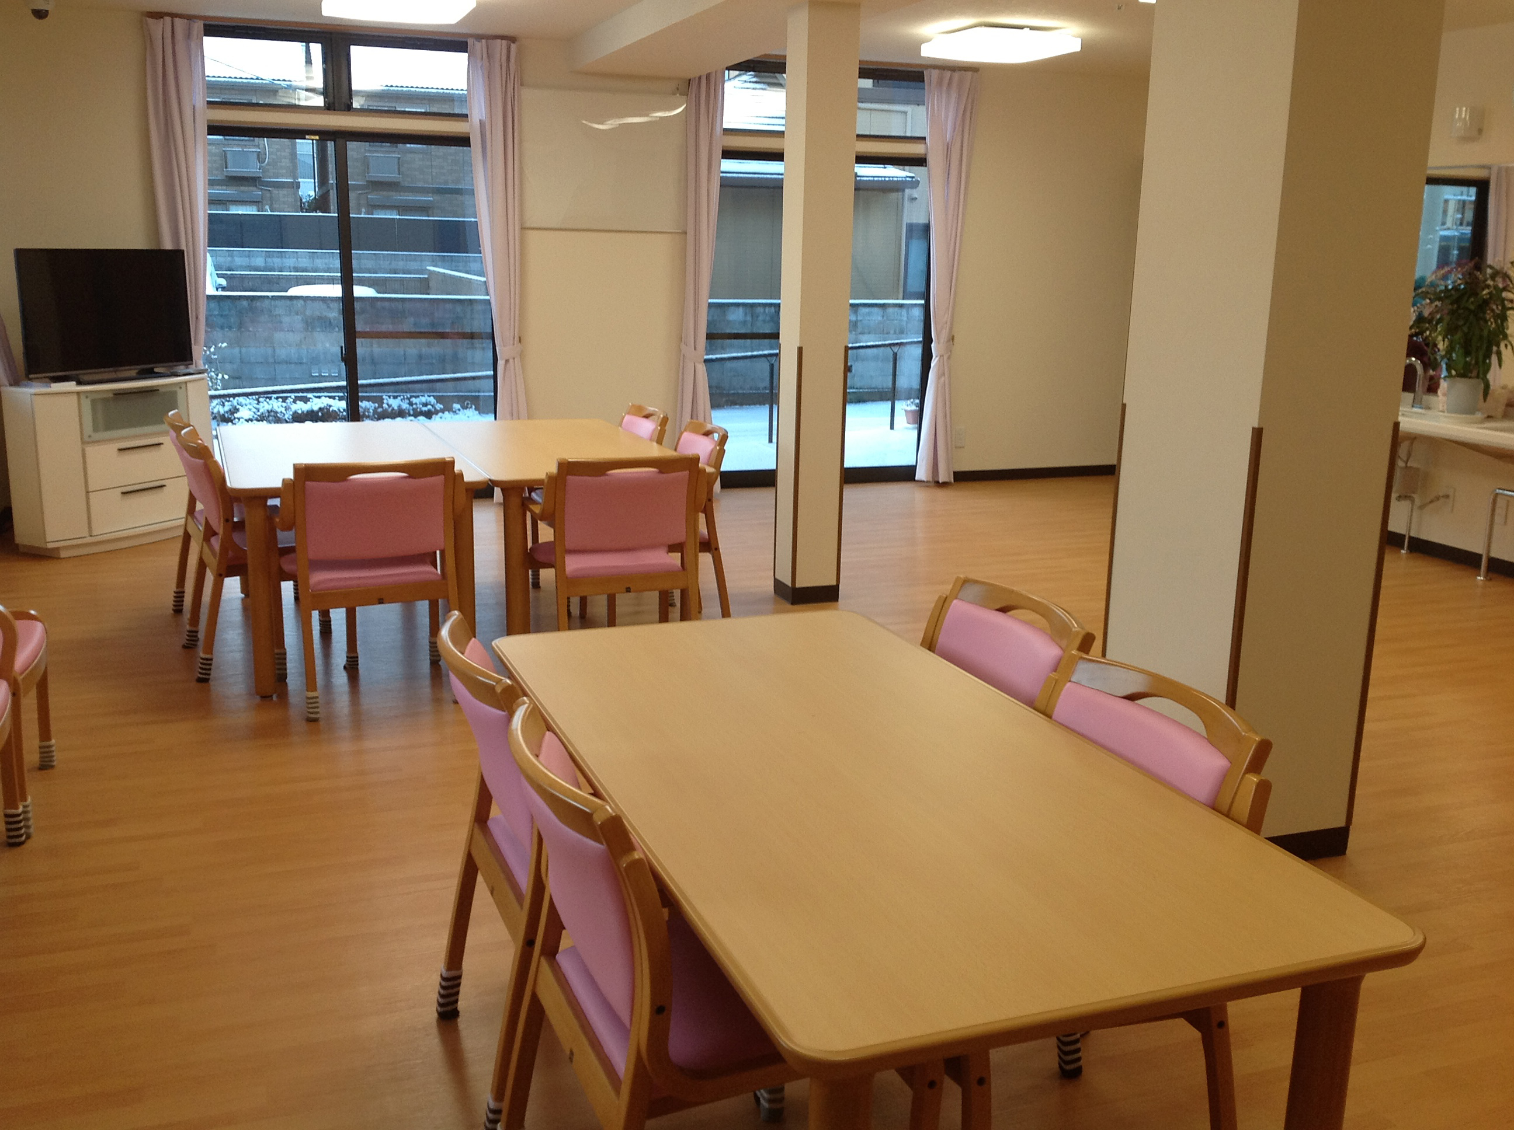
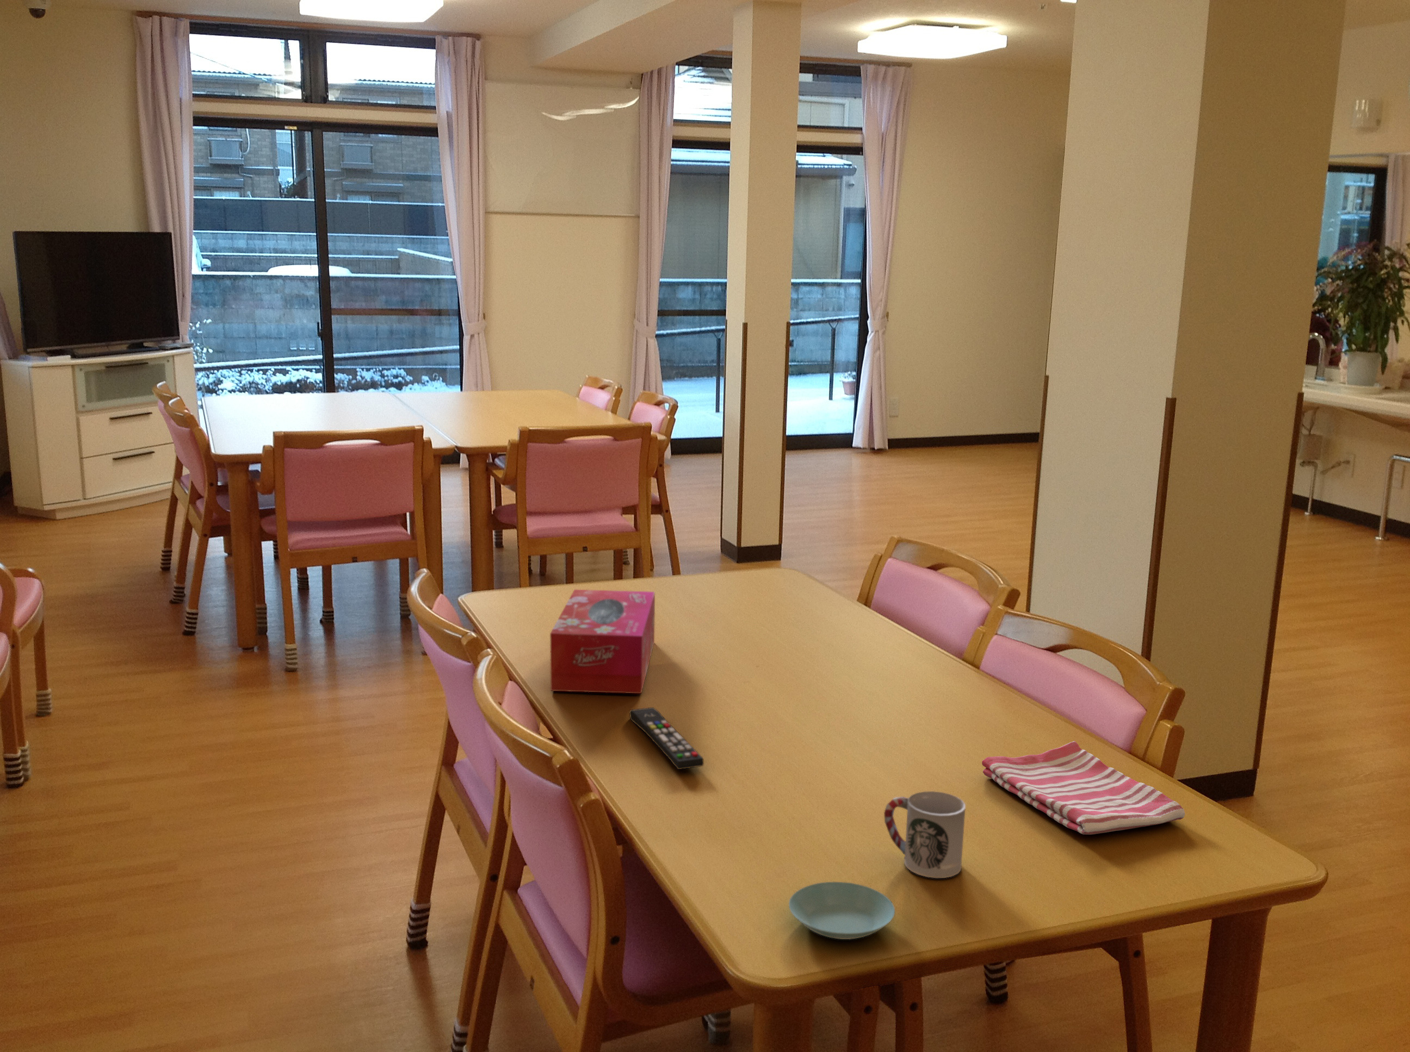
+ tissue box (605, 638)
+ remote control (665, 736)
+ cup (922, 831)
+ saucer (840, 915)
+ dish towel (1078, 787)
